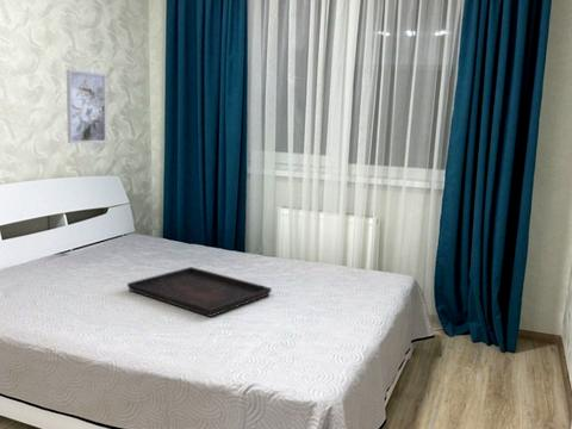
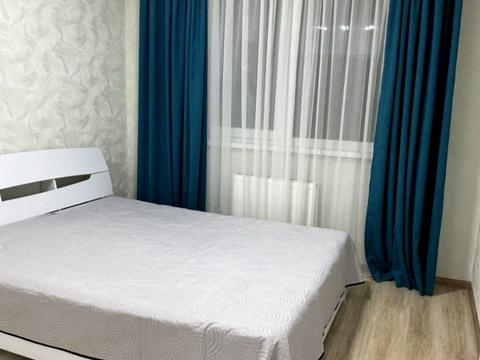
- wall art (87, 107)
- serving tray (199, 288)
